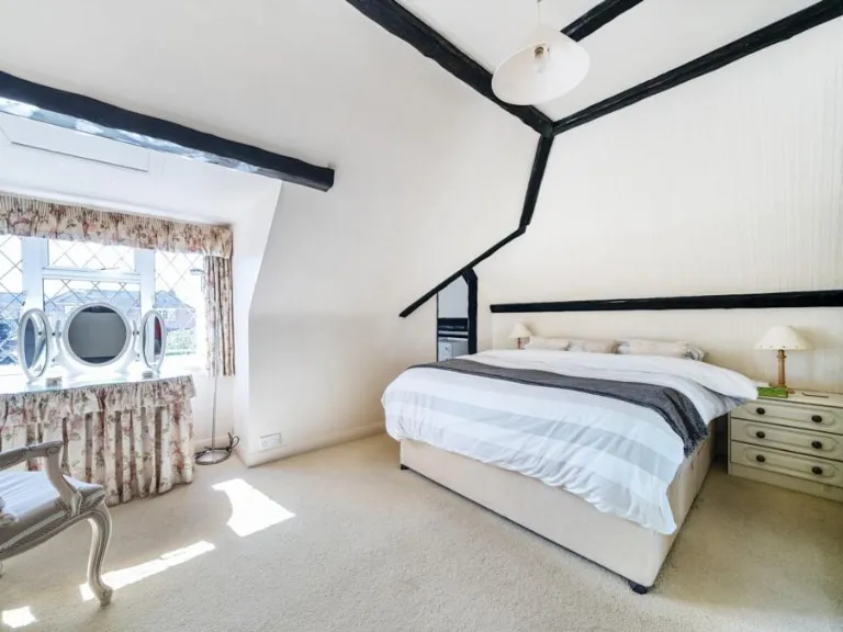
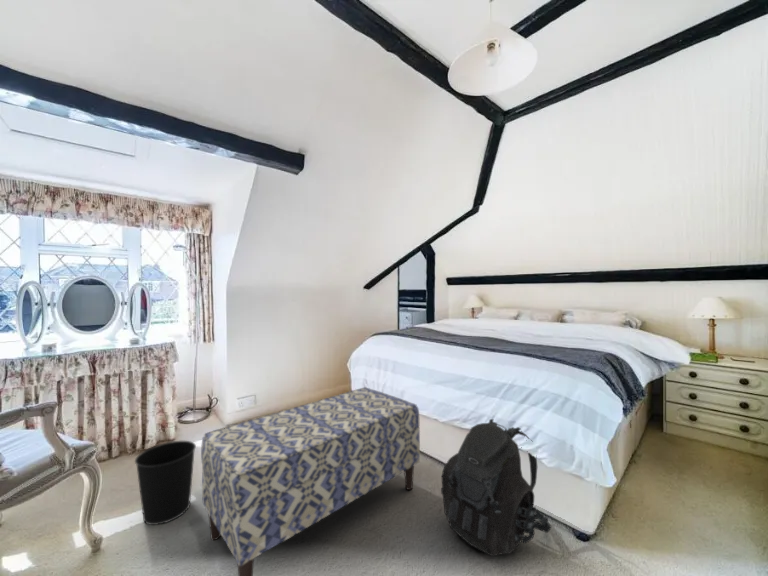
+ wastebasket (167, 481)
+ bench (321, 463)
+ backpack (492, 477)
